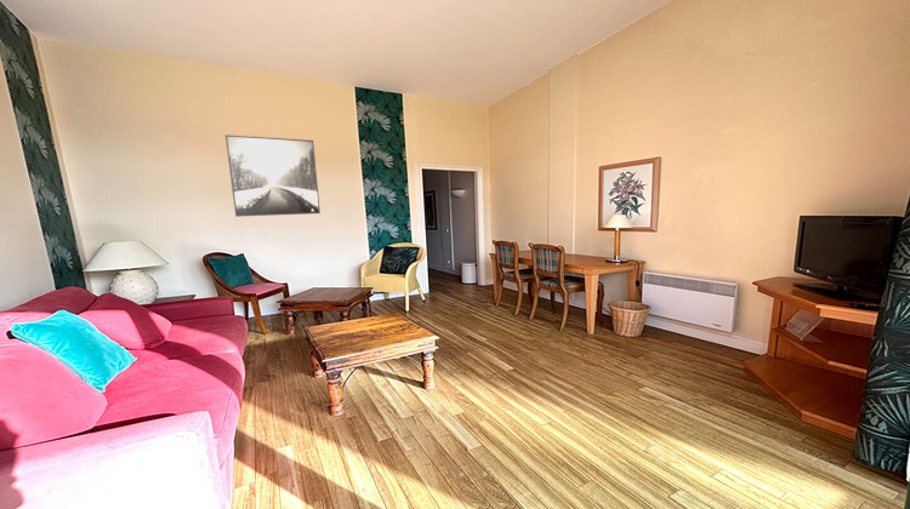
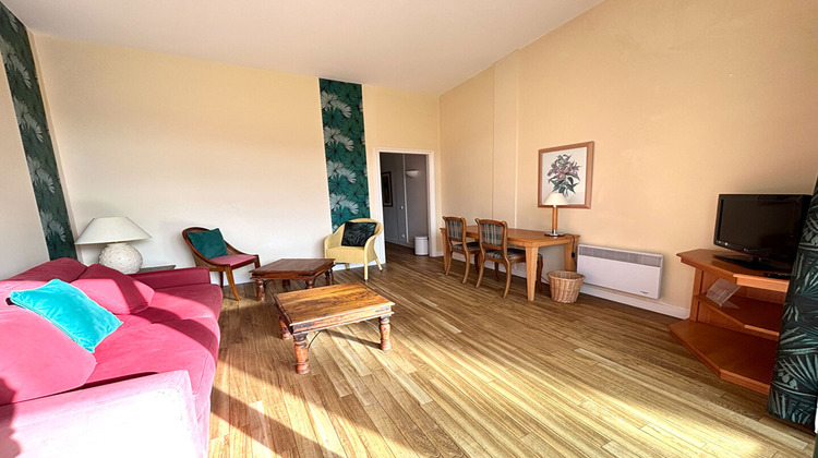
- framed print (275, 177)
